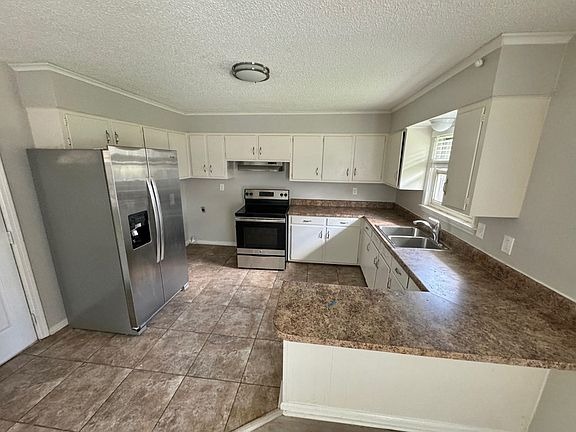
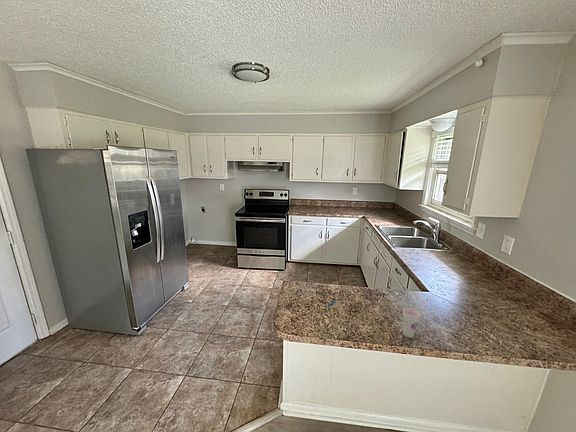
+ cup (410, 323)
